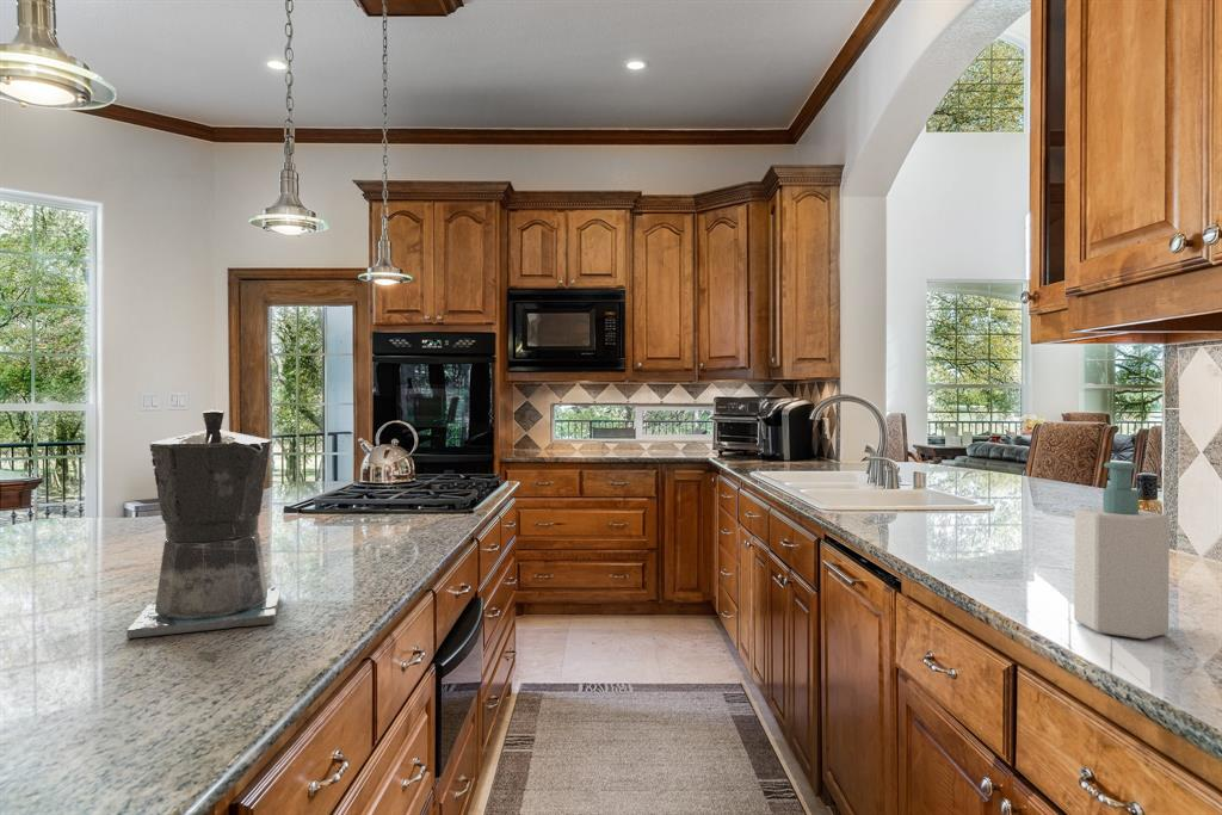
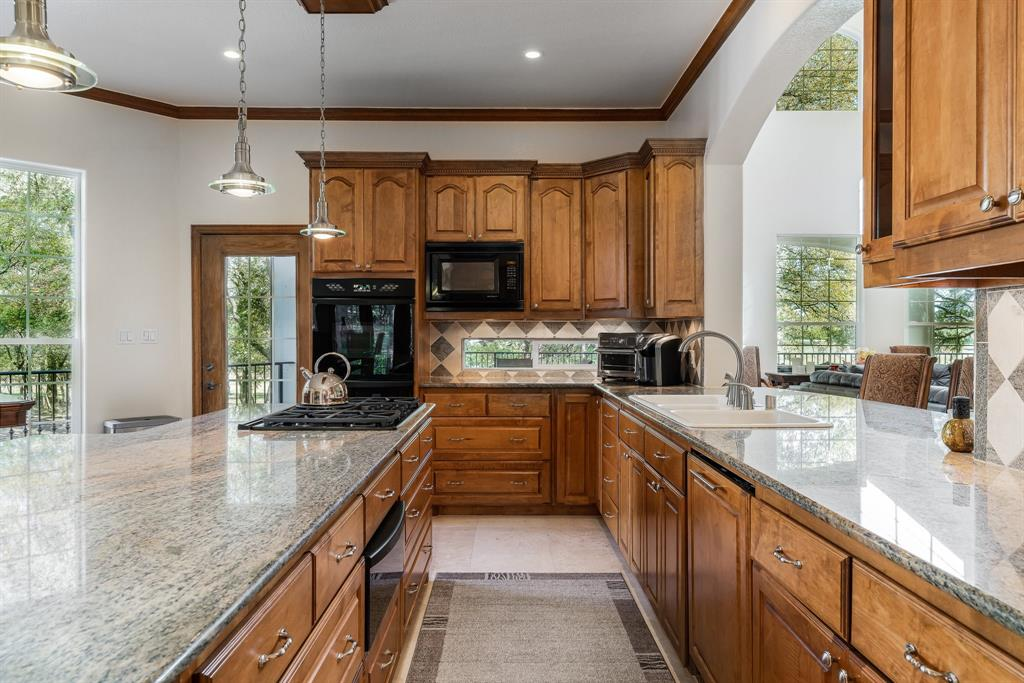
- coffee maker (211, 511)
- soap bottle (1119, 544)
